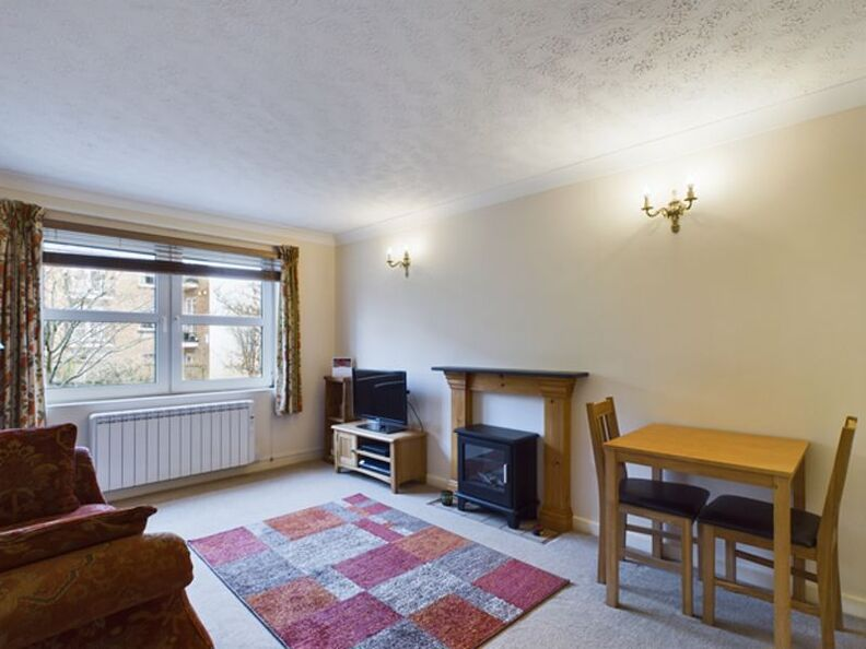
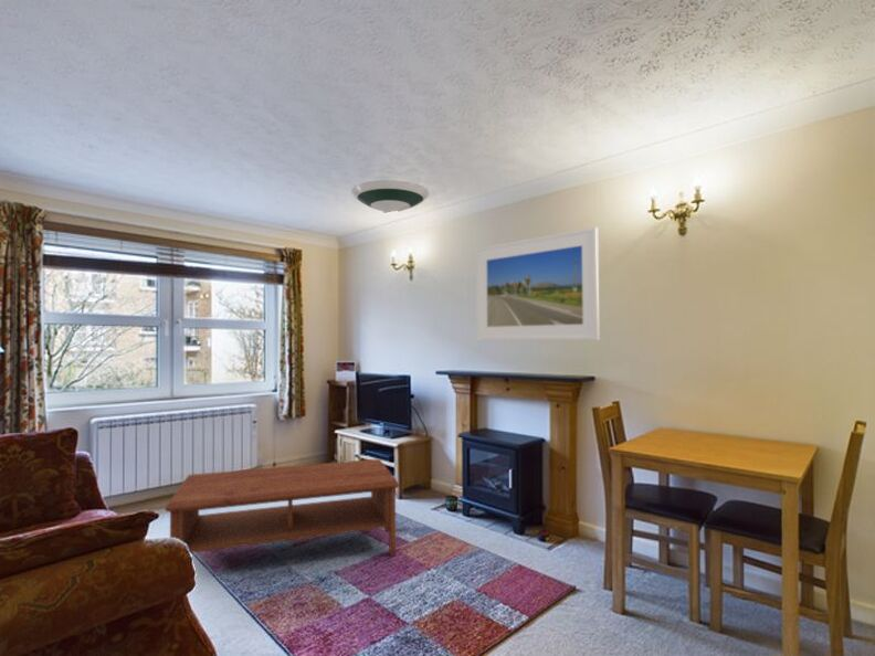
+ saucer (390, 202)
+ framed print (530, 289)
+ coffee table (289, 514)
